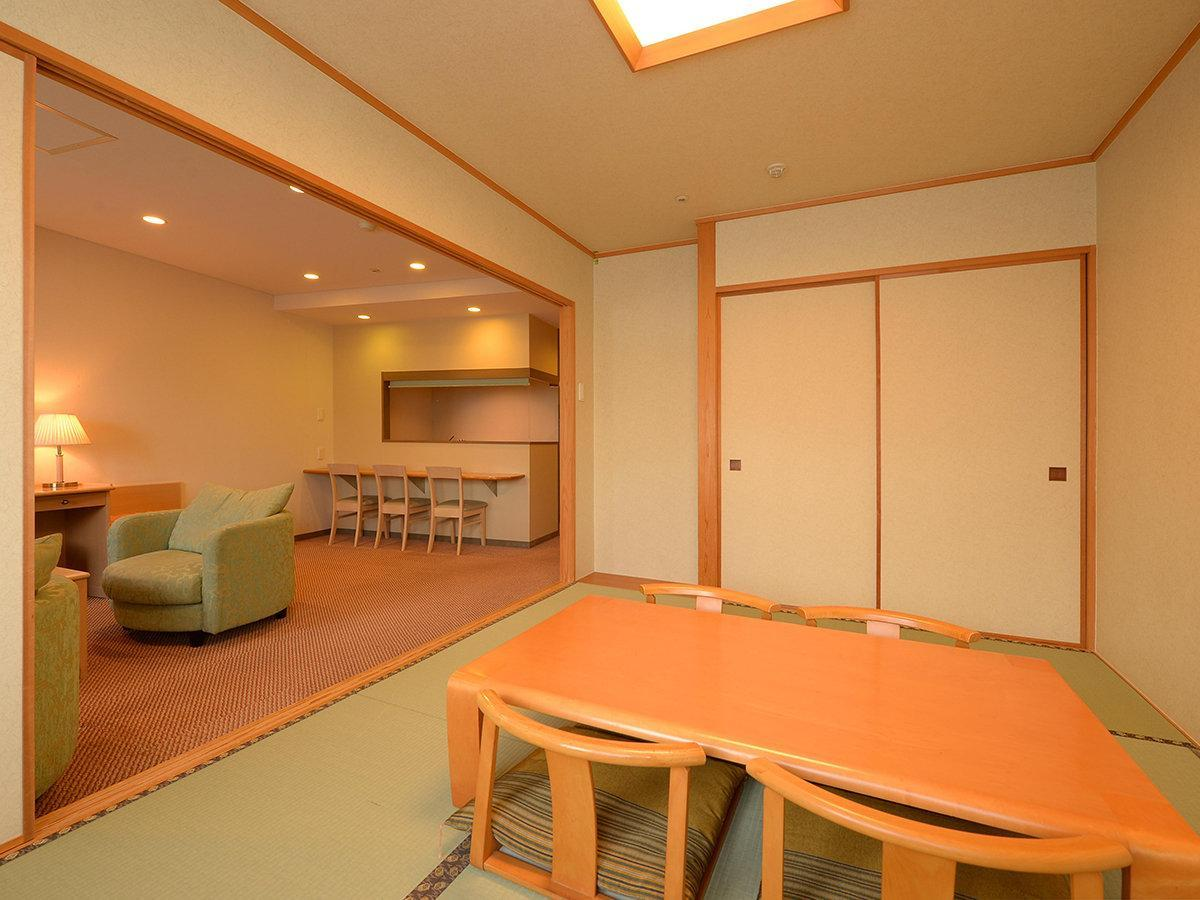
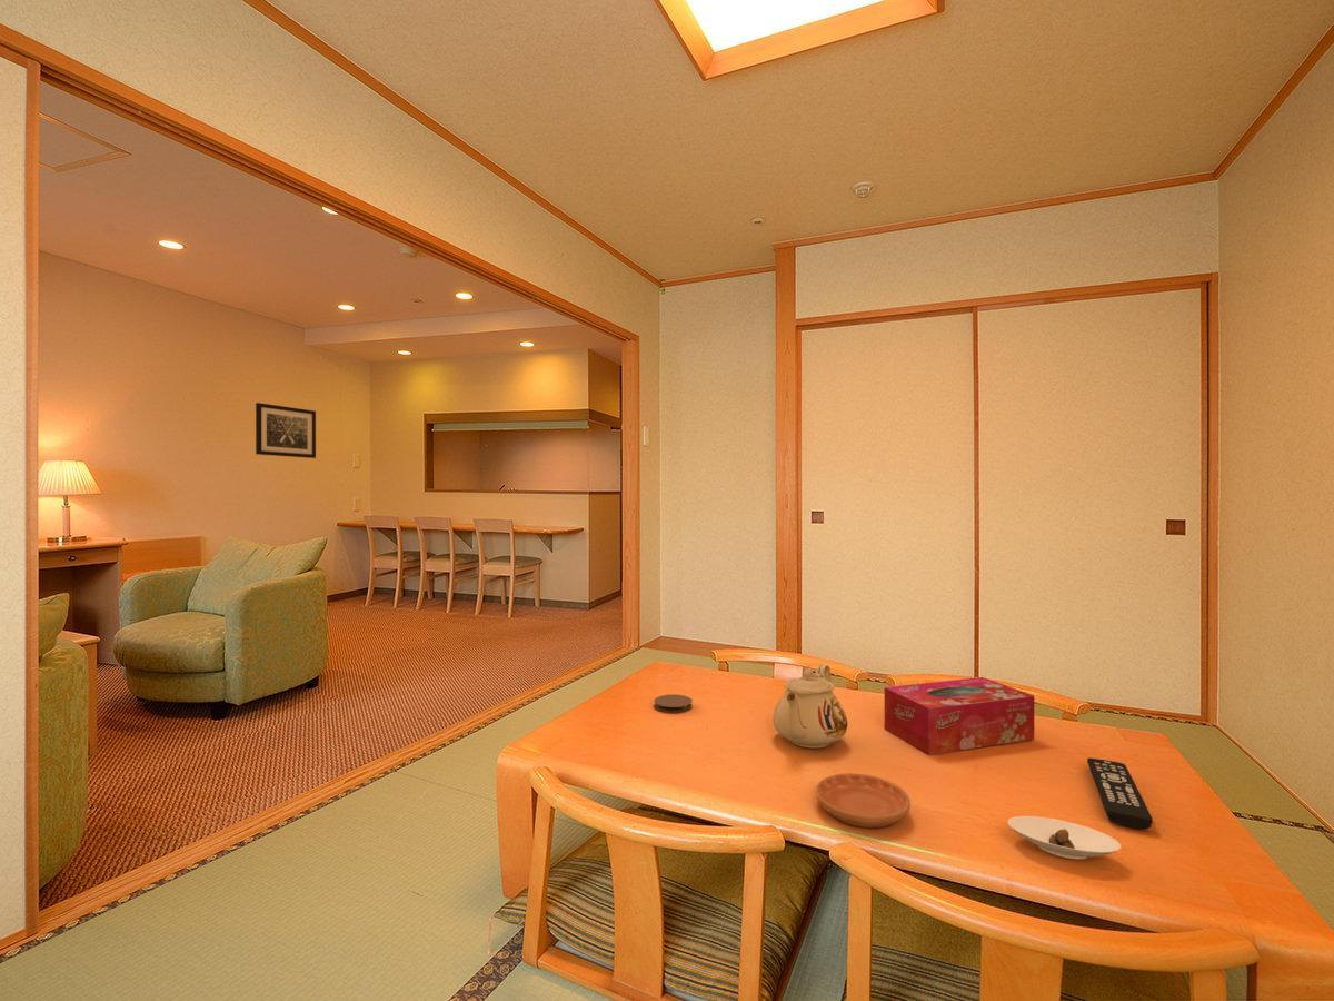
+ tissue box (957, 712)
+ remote control (1116, 790)
+ coaster (673, 703)
+ wall art (287, 432)
+ teapot (809, 703)
+ saucer (862, 801)
+ saucer (1062, 840)
